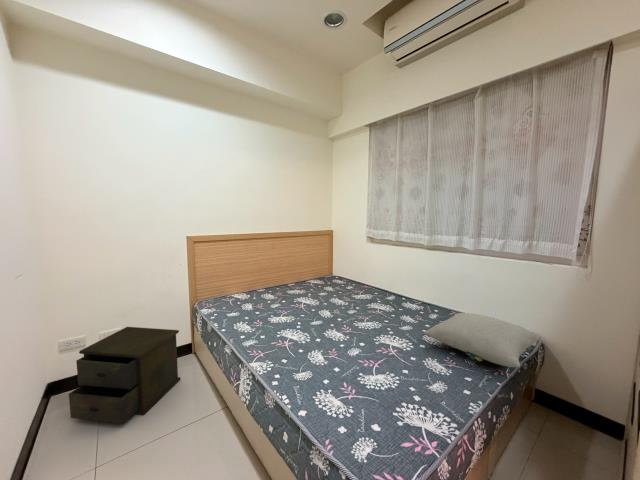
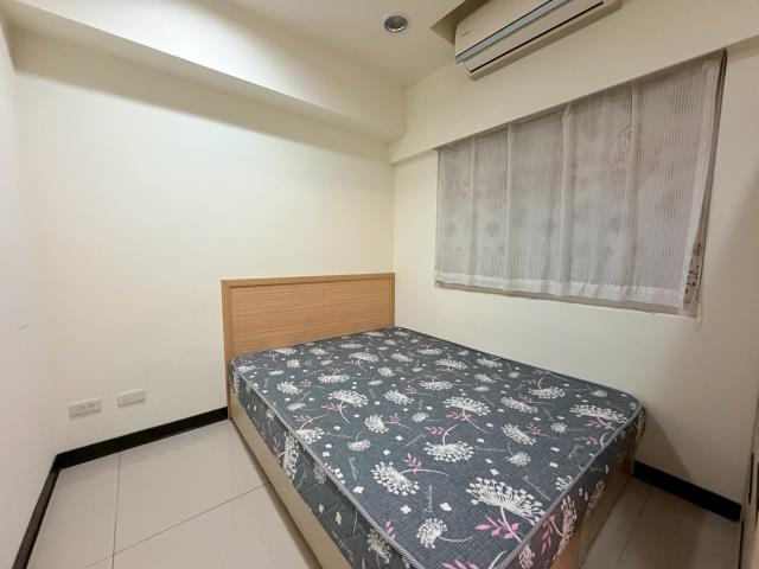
- pillow (481, 334)
- nightstand (130, 369)
